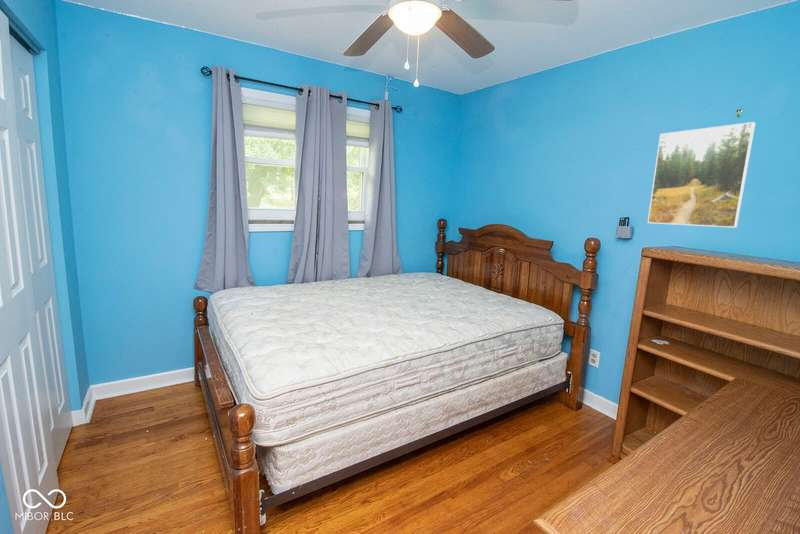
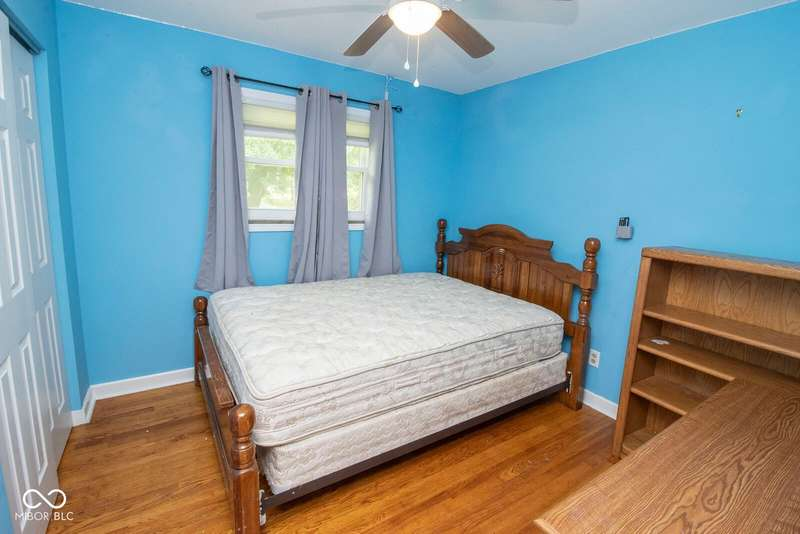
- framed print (696, 177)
